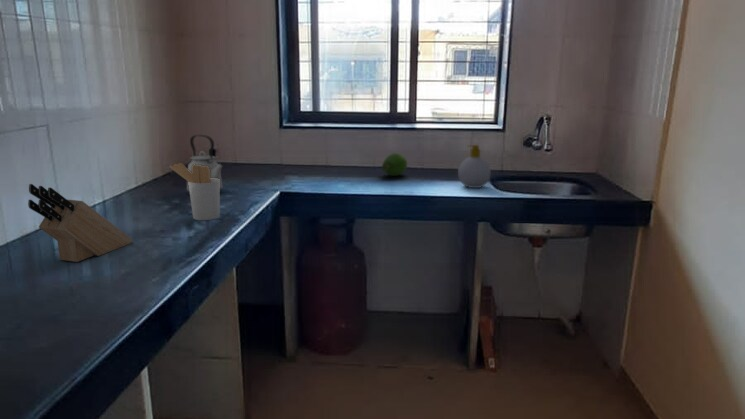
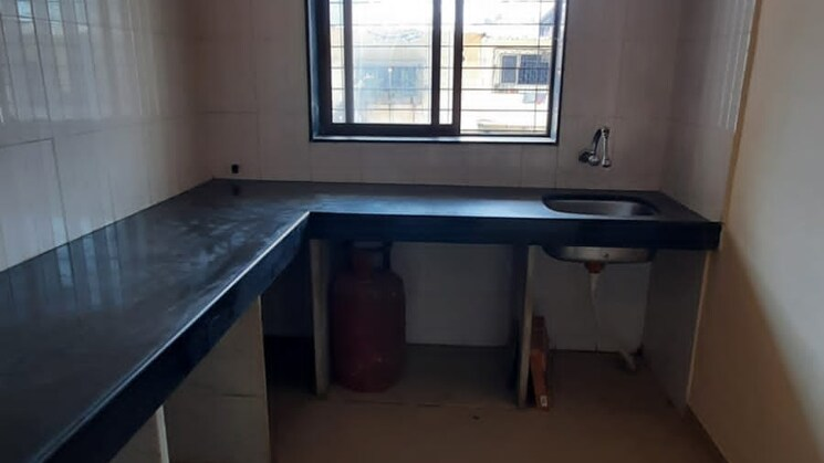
- fruit (393, 164)
- knife block (80, 216)
- utensil holder (196, 189)
- kettle (207, 165)
- soap bottle (474, 165)
